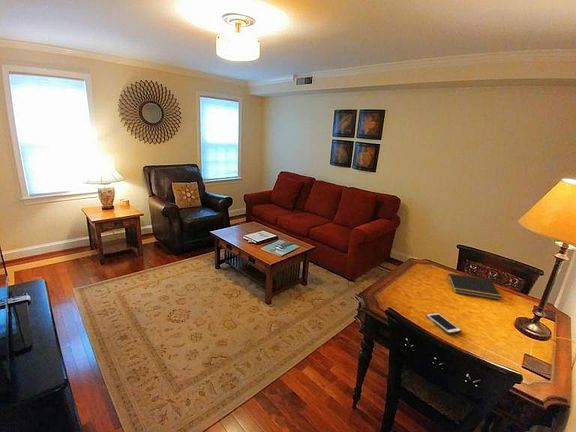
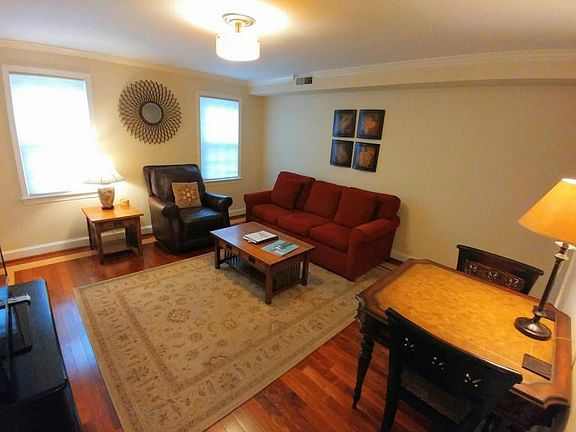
- cell phone (442, 322)
- notepad (473, 285)
